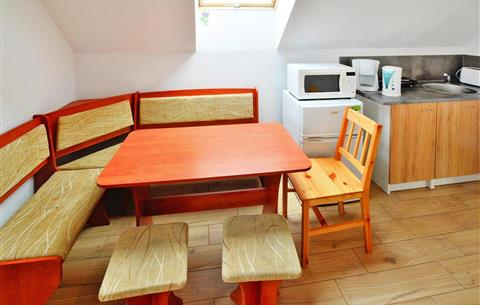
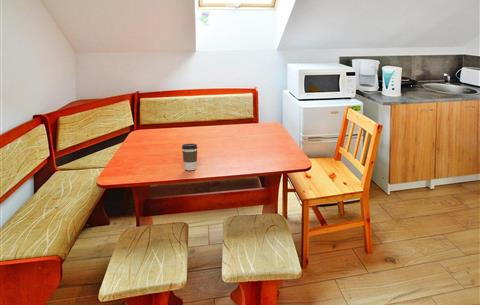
+ coffee cup (190, 156)
